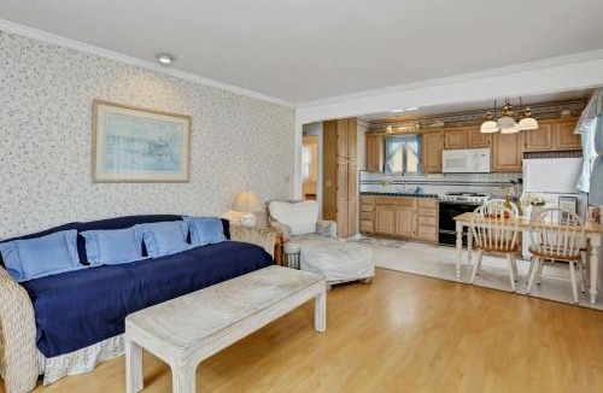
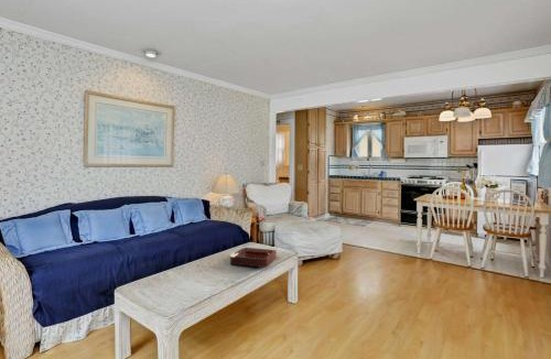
+ decorative tray (253, 257)
